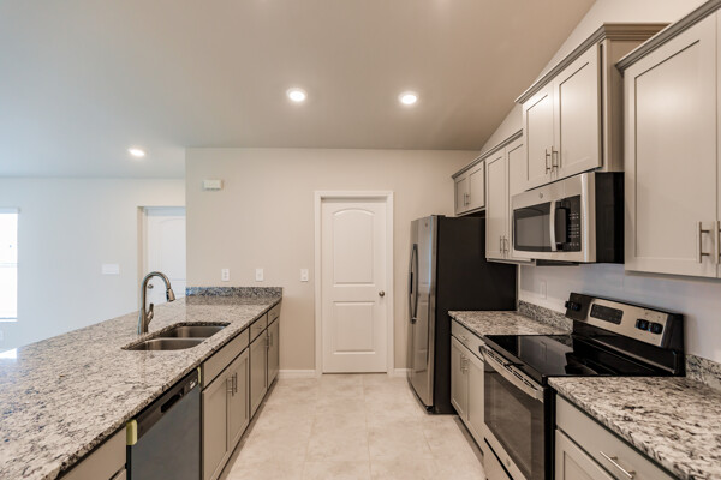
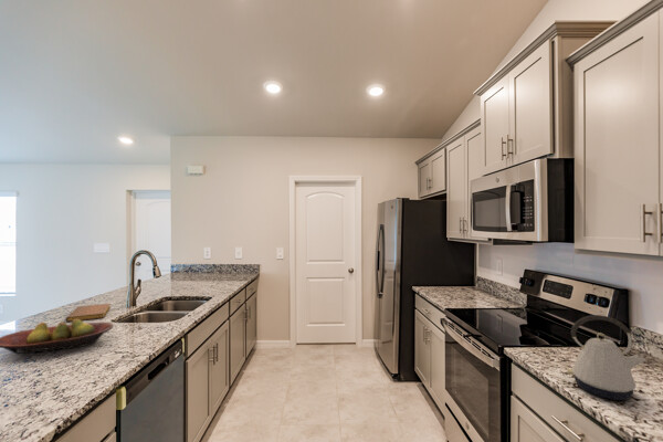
+ notebook (90, 312)
+ kettle (604, 352)
+ fruit bowl (57, 334)
